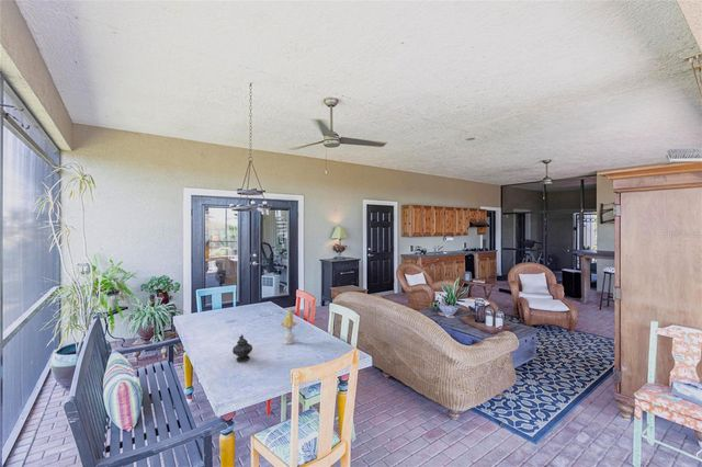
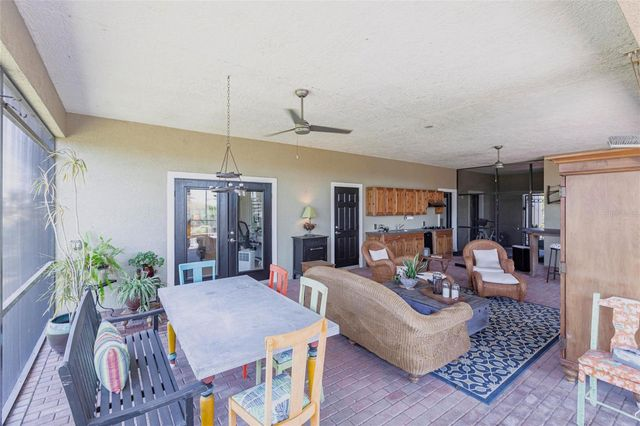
- candle (288, 324)
- teapot (242, 346)
